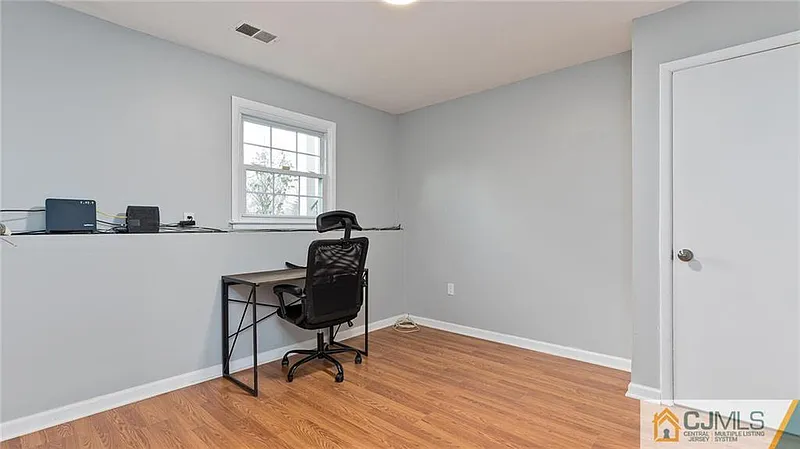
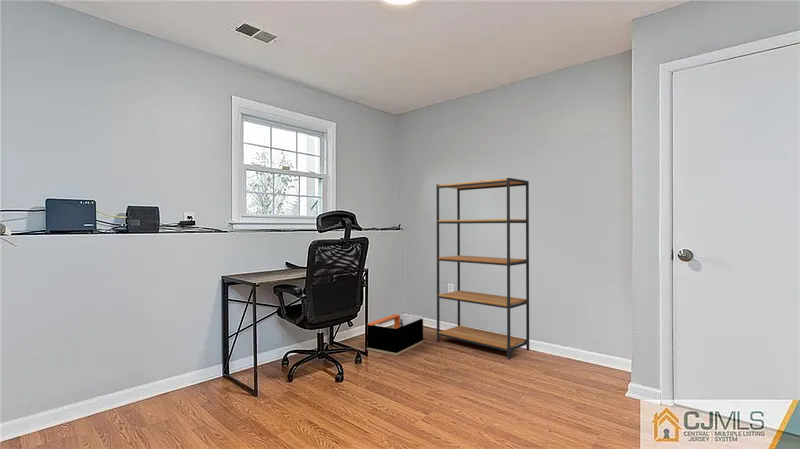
+ storage bin (398, 332)
+ bookshelf (481, 263)
